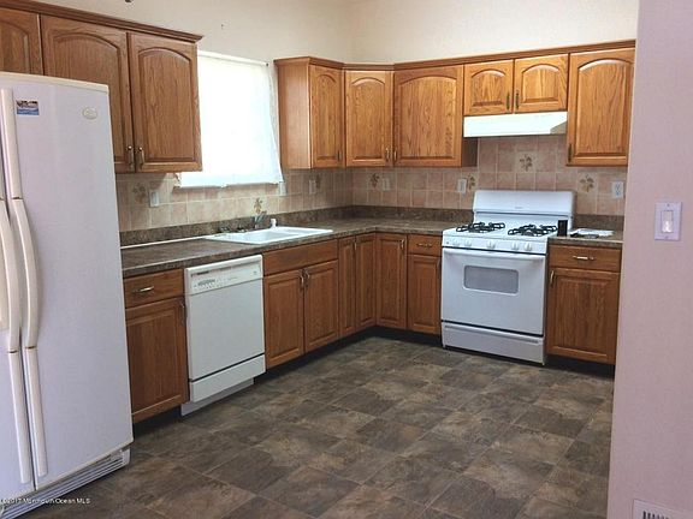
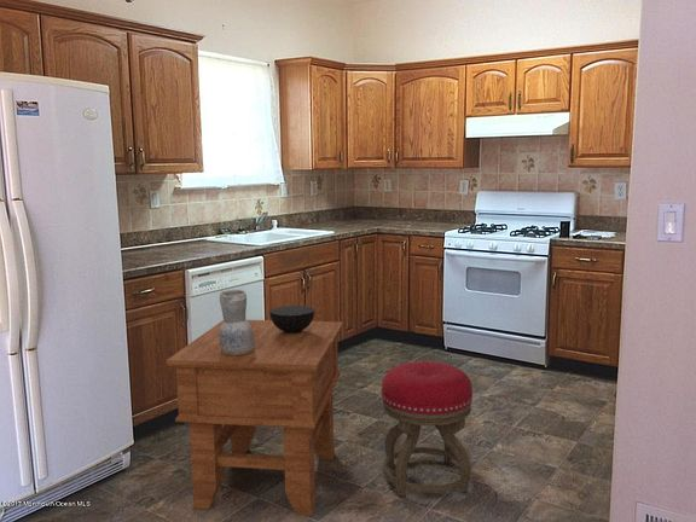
+ stool (425, 424)
+ ceramic pitcher (237, 320)
+ bowl (292, 320)
+ side table (266, 410)
